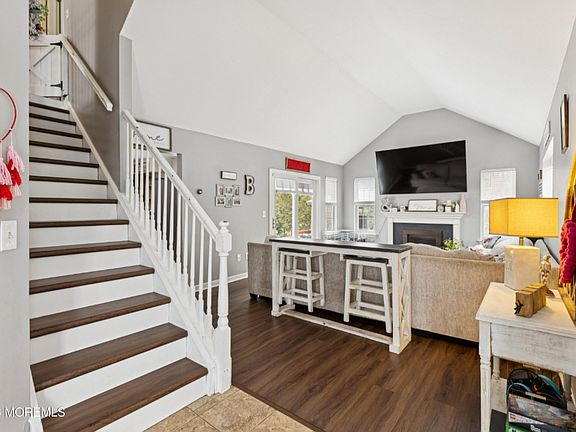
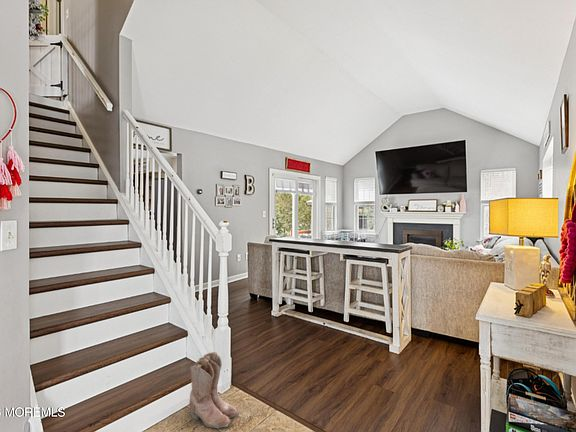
+ boots (214, 386)
